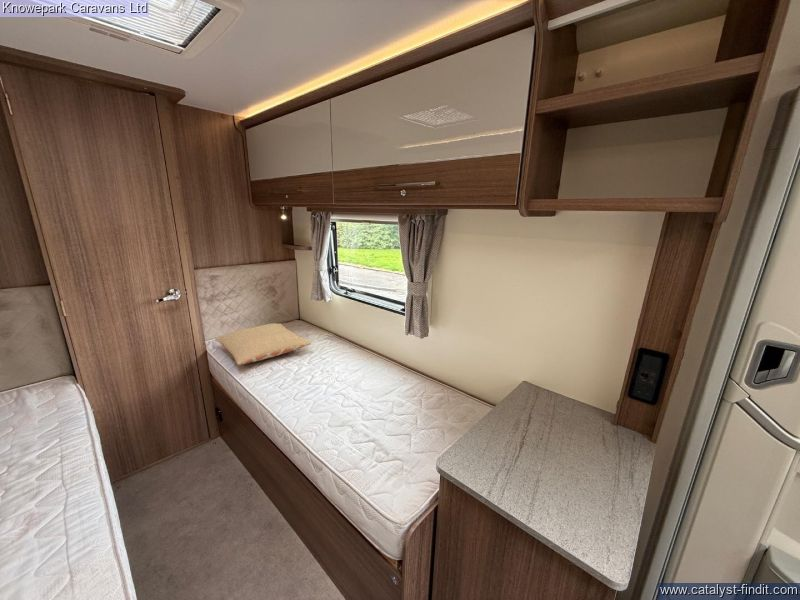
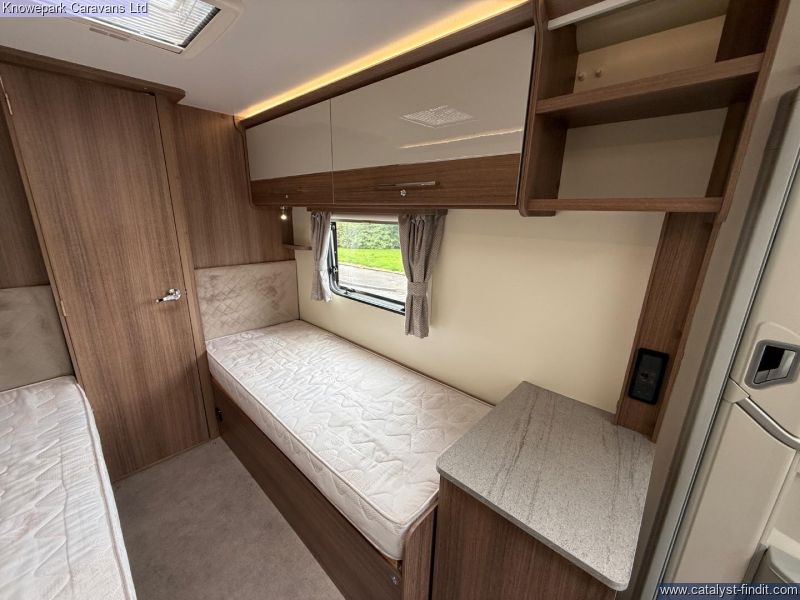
- pillow (262, 341)
